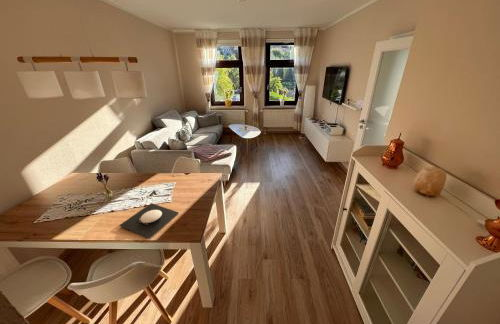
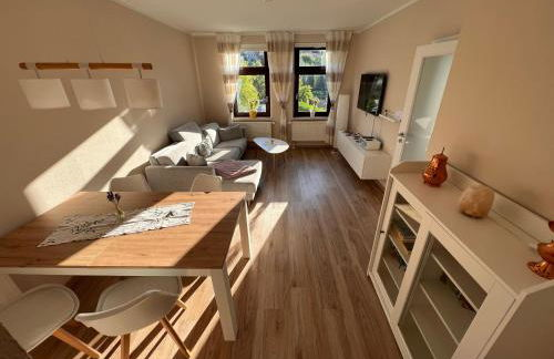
- plate (149, 216)
